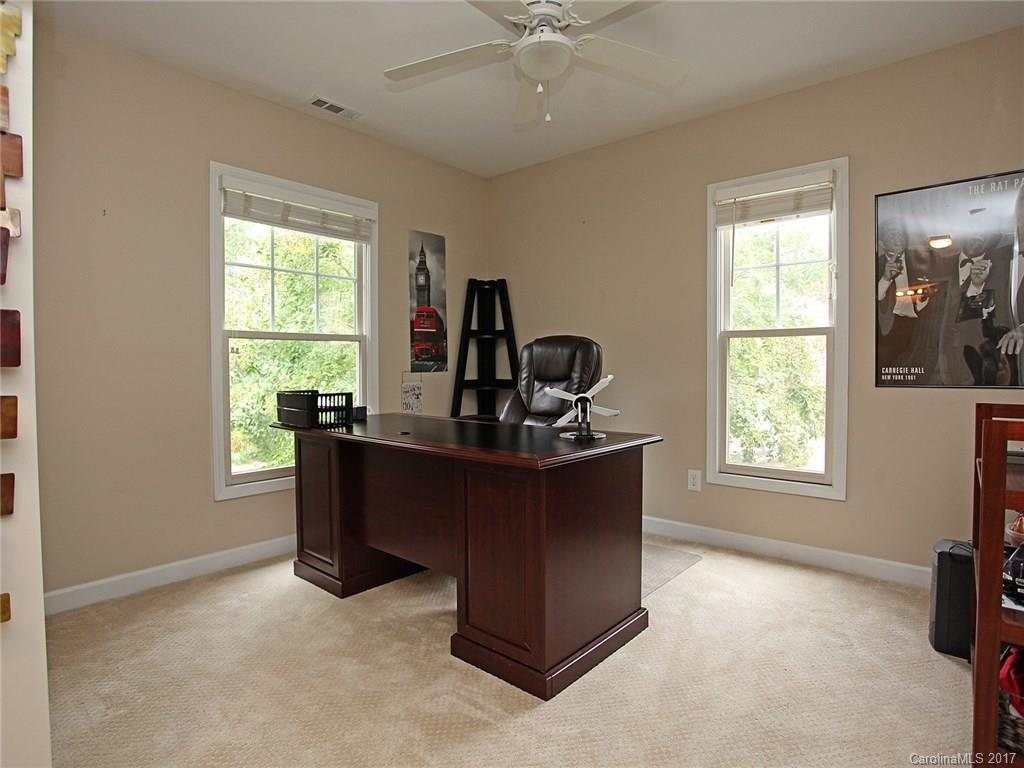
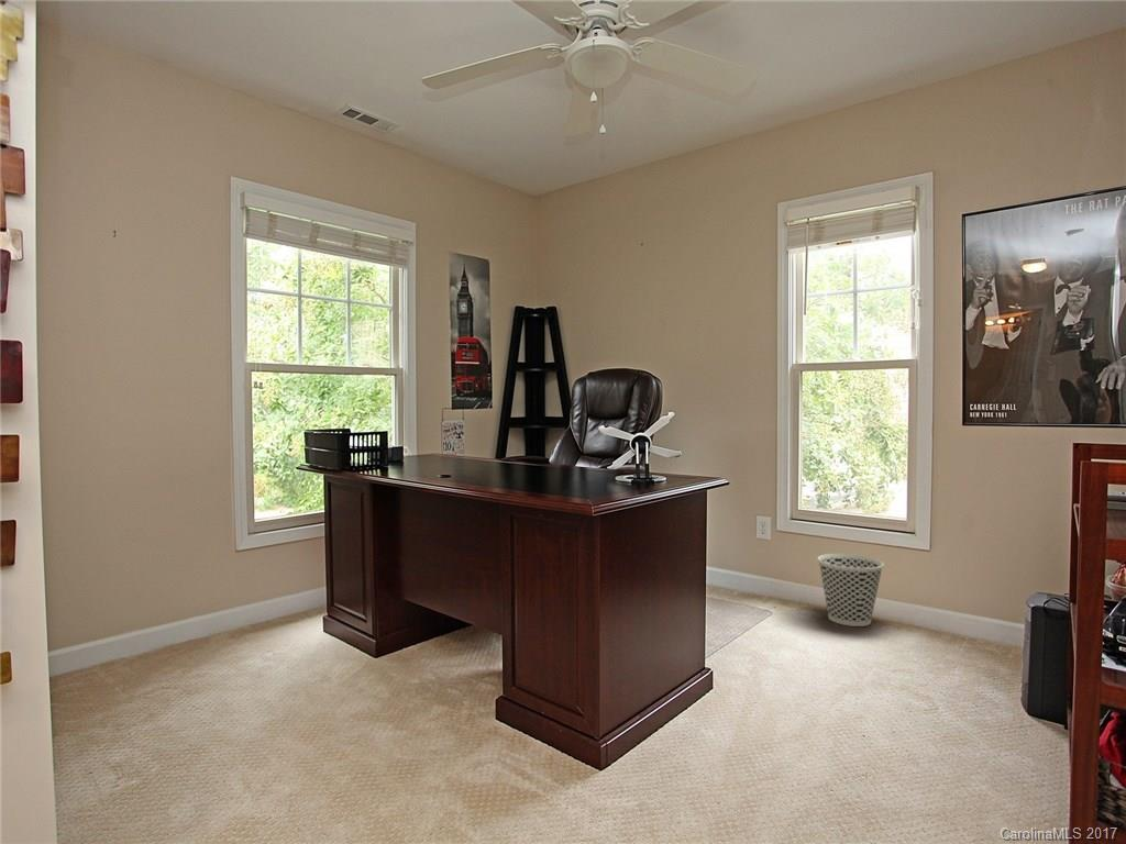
+ wastebasket (849, 590)
